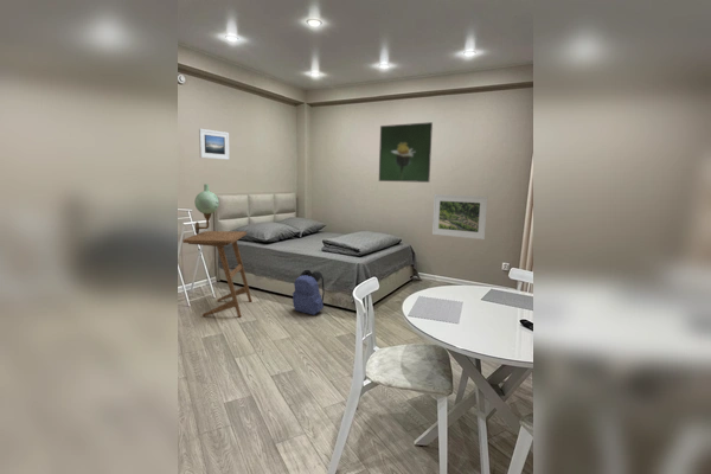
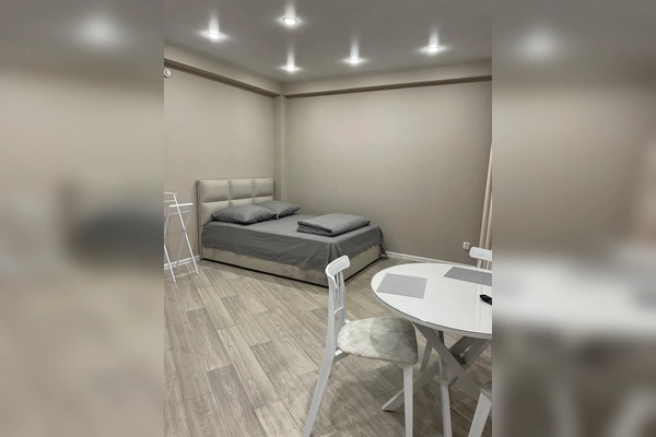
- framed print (459, 216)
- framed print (214, 145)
- wall lamp (206, 209)
- side table (224, 271)
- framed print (404, 153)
- backpack (310, 289)
